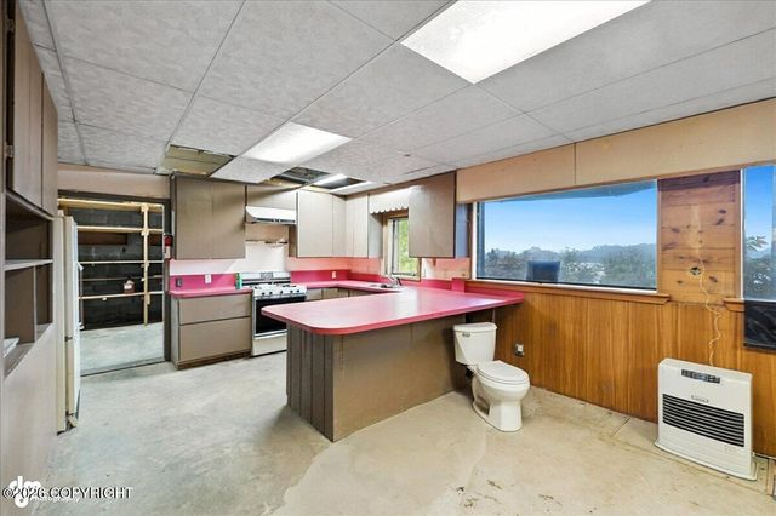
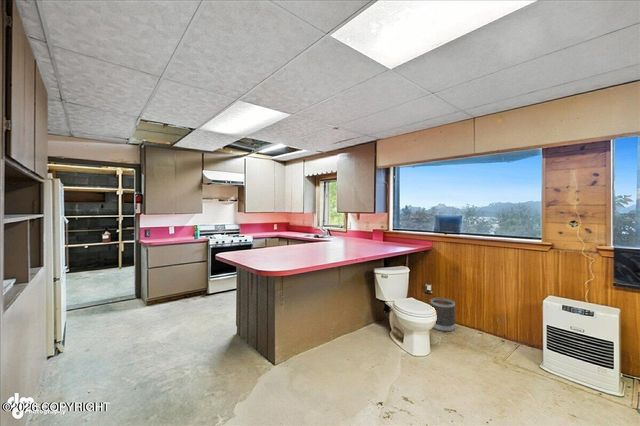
+ wastebasket (442, 313)
